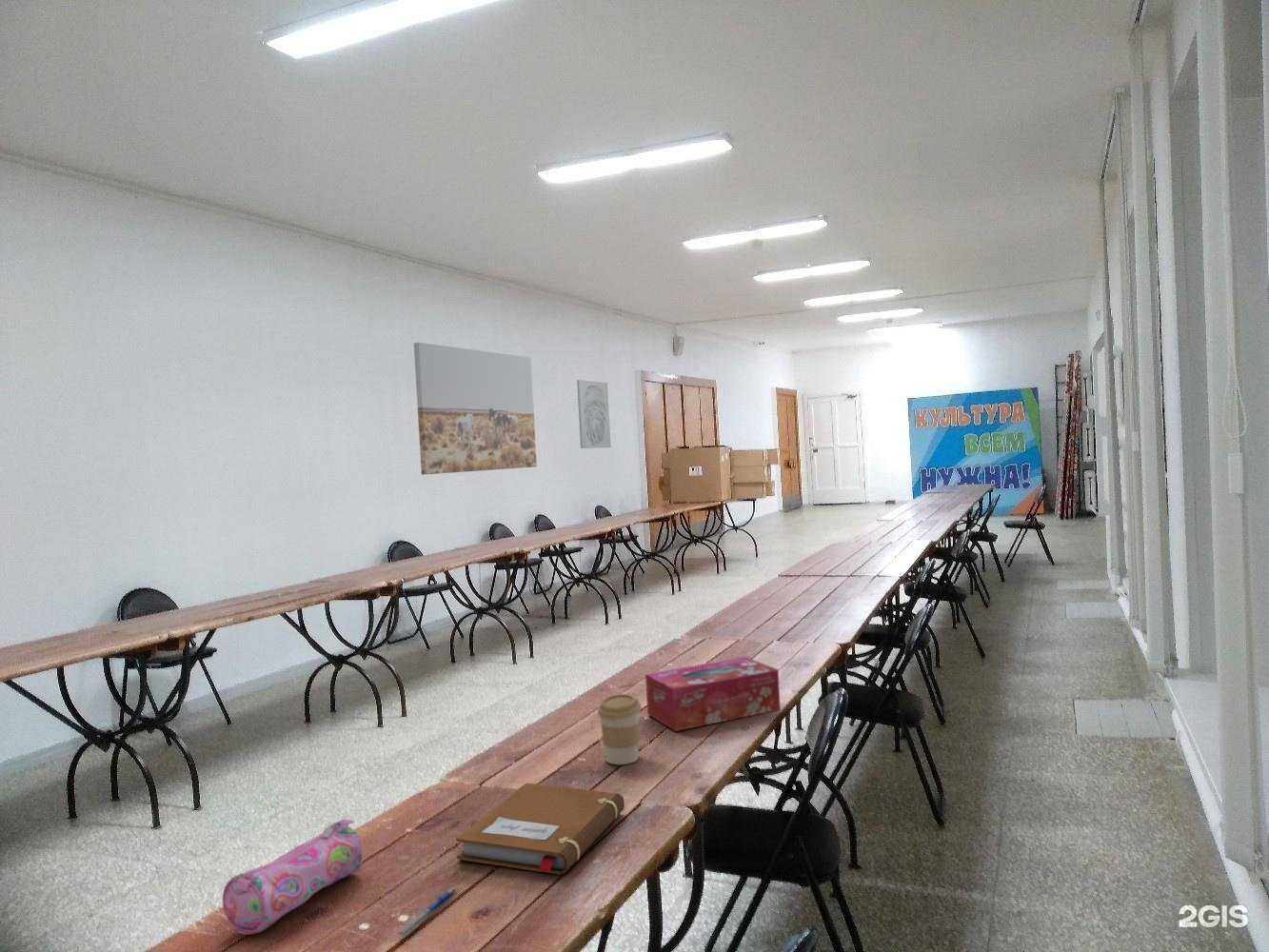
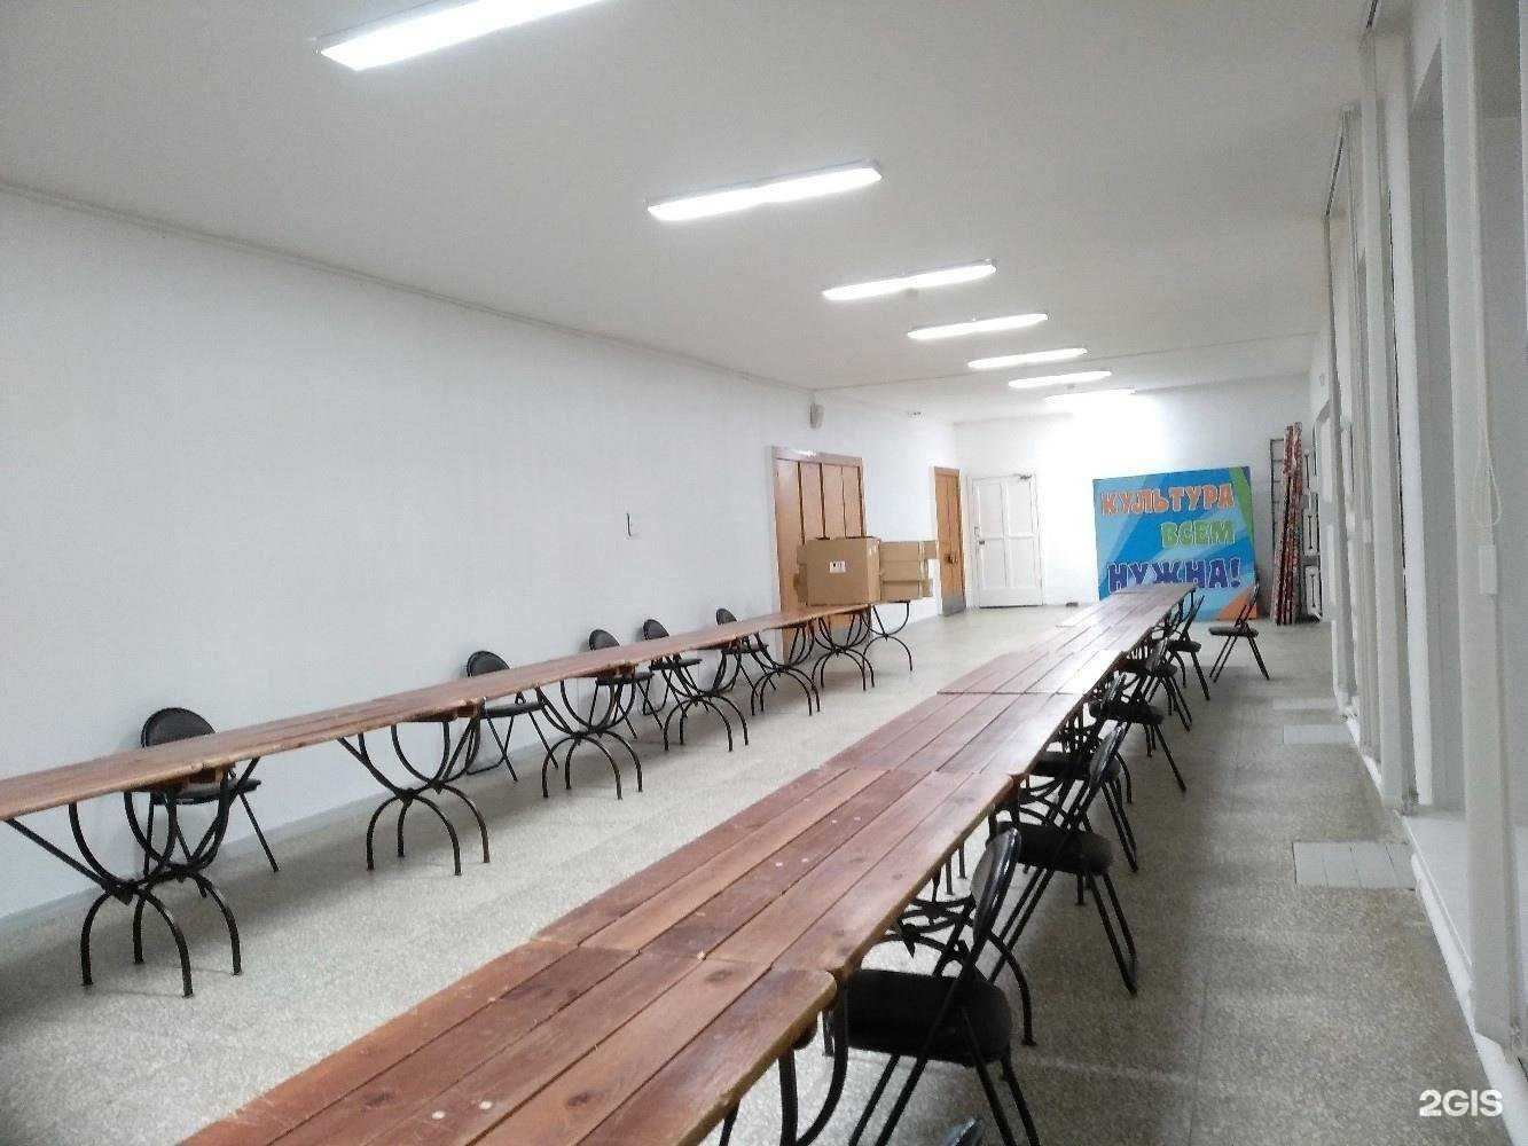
- coffee cup (620, 728)
- wall art (594, 414)
- pen (427, 910)
- notebook (543, 826)
- tissue box (712, 691)
- pencil case (298, 872)
- wall art (481, 410)
